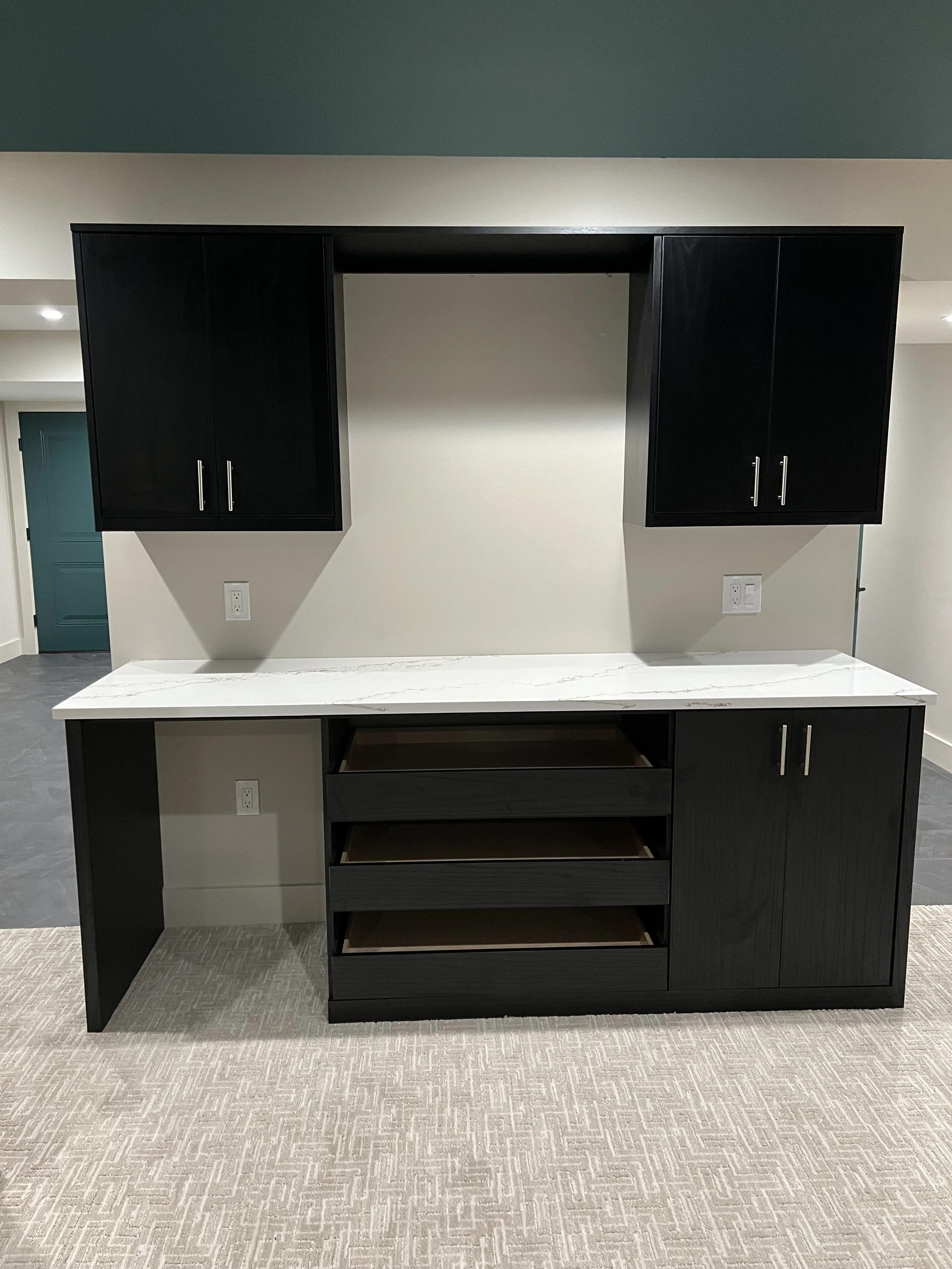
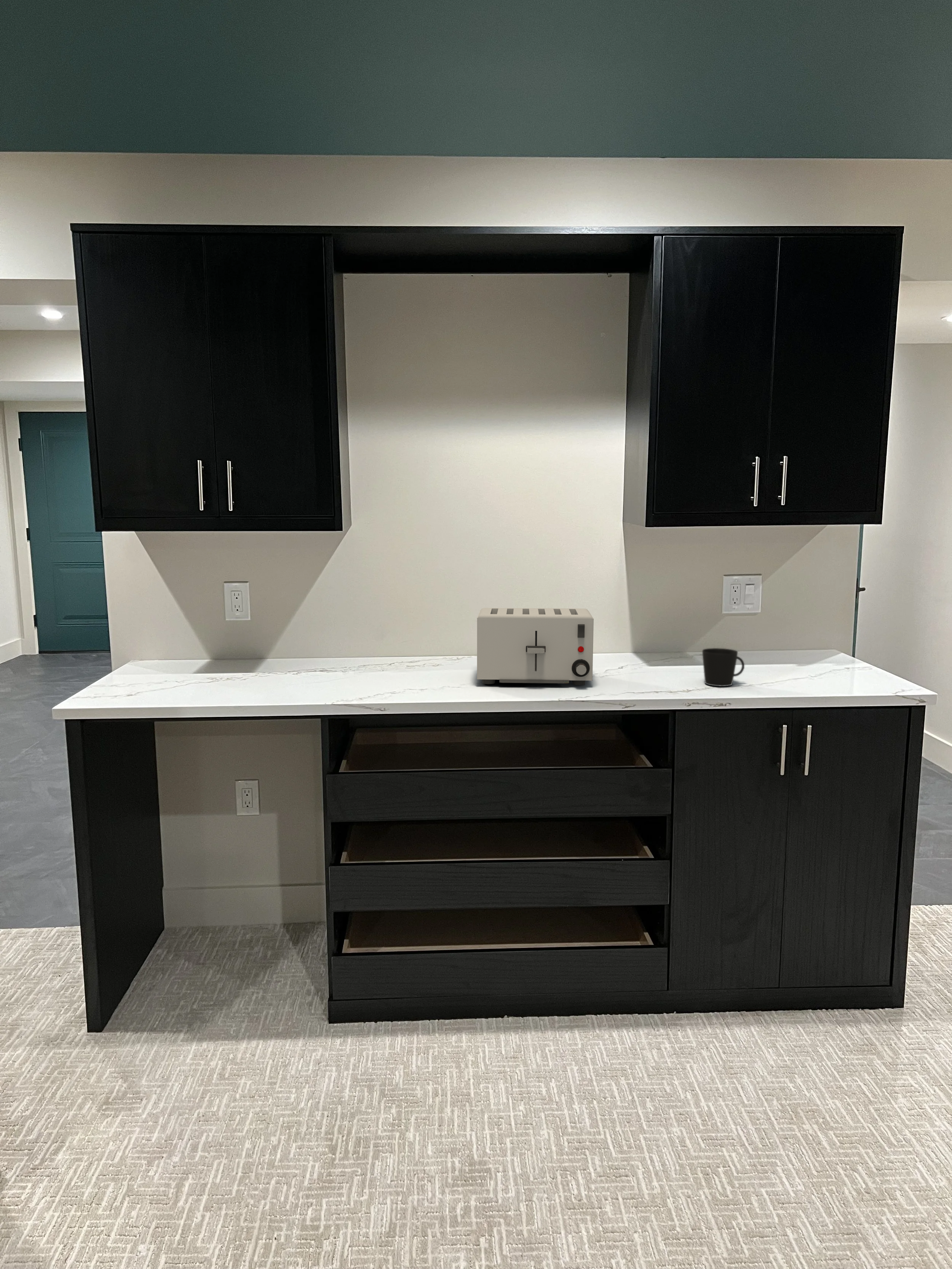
+ toaster (534, 646)
+ cup (723, 667)
